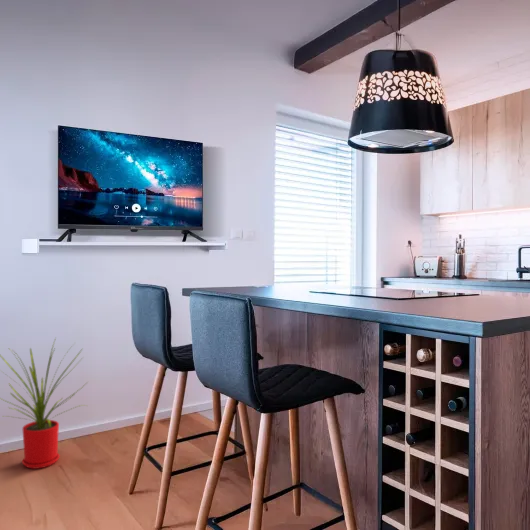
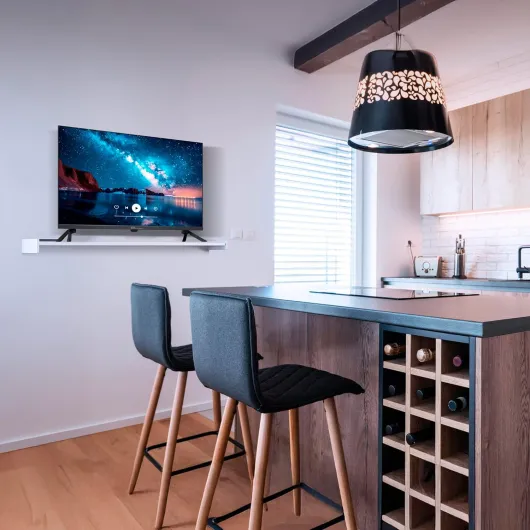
- house plant (40, 402)
